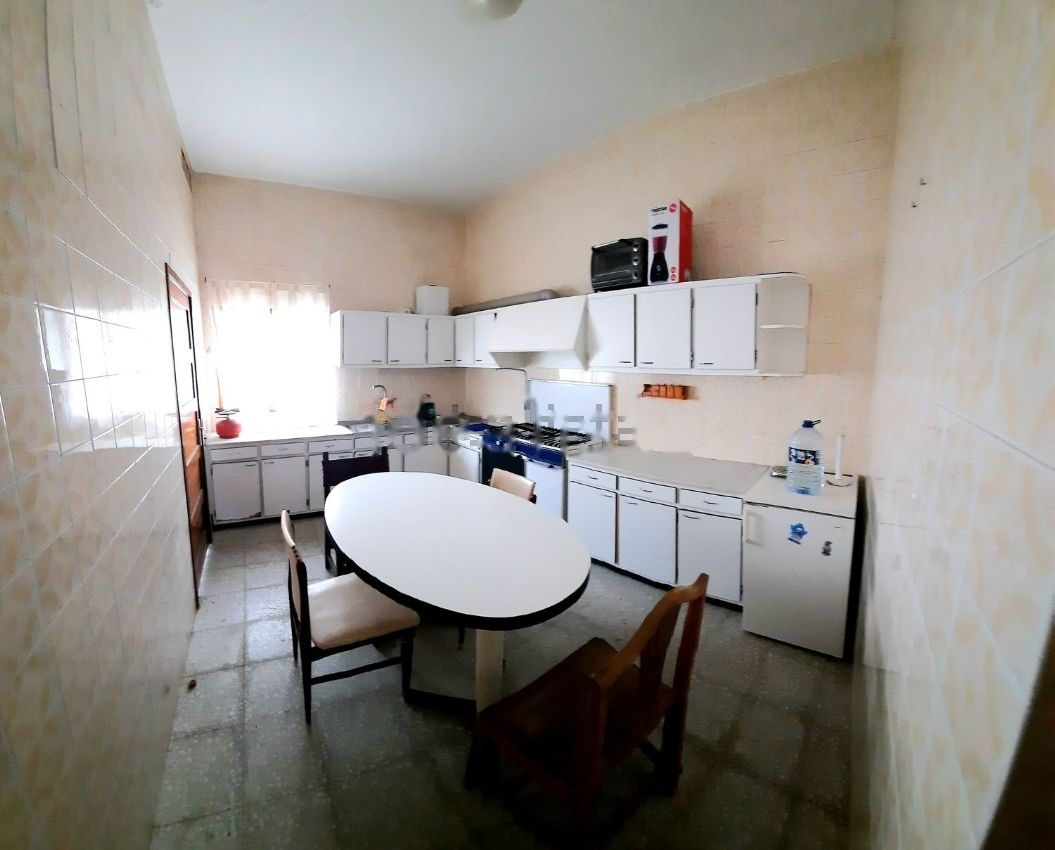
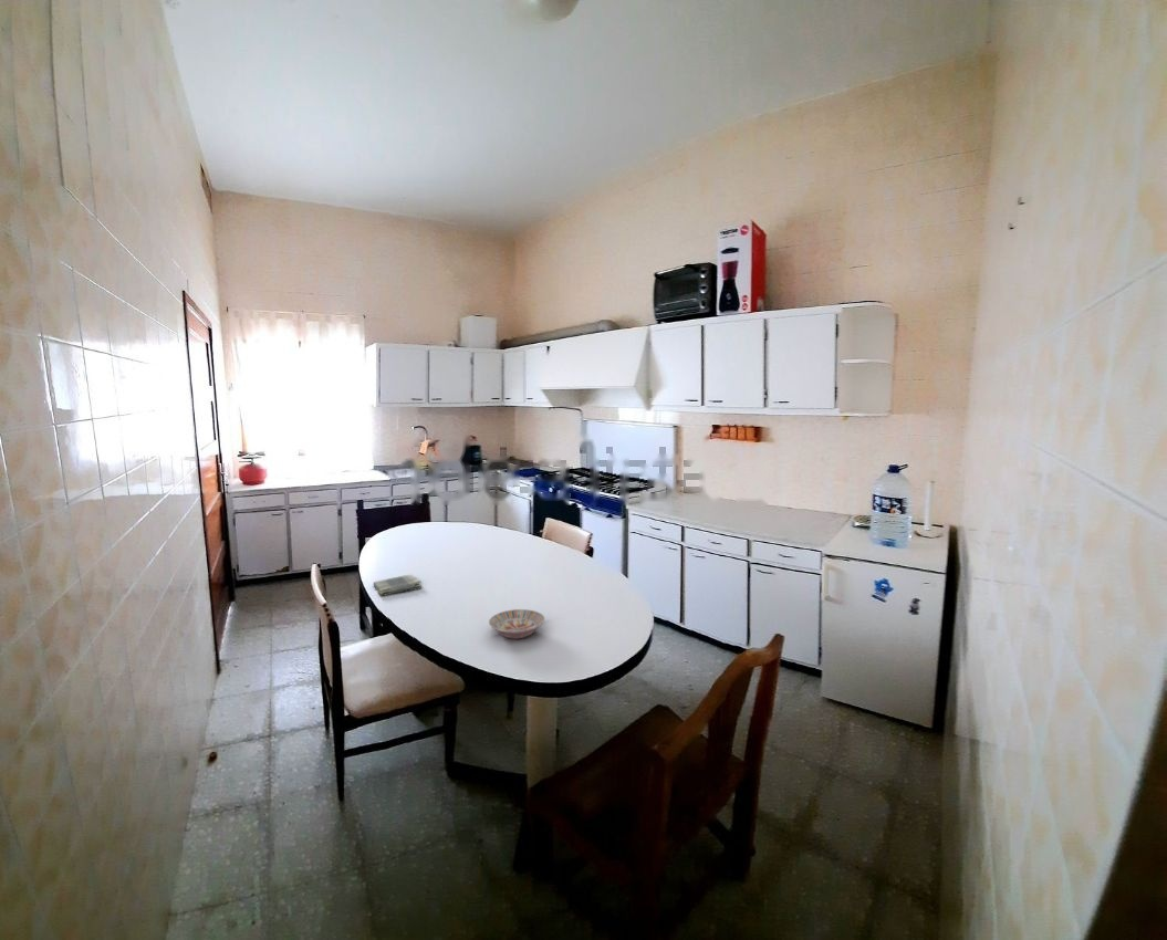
+ dish towel (397, 584)
+ bowl (517, 626)
